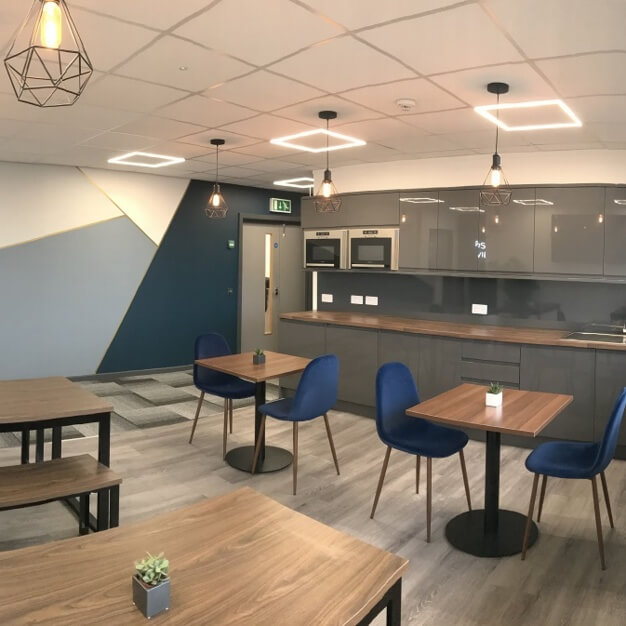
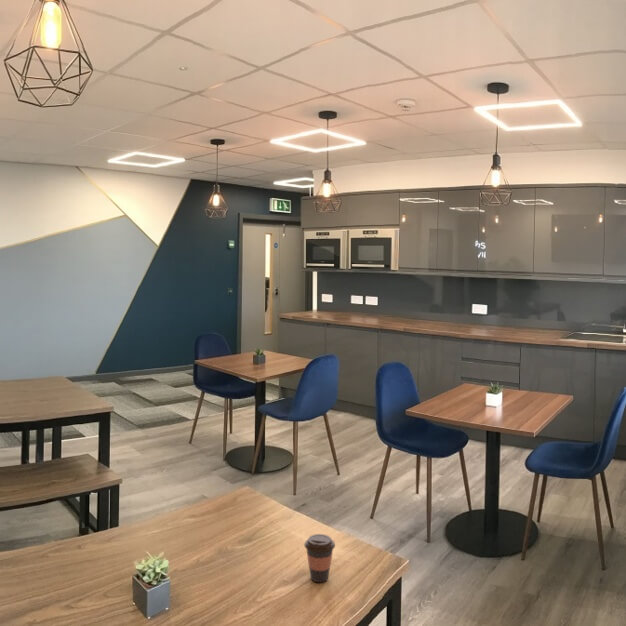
+ coffee cup (319, 558)
